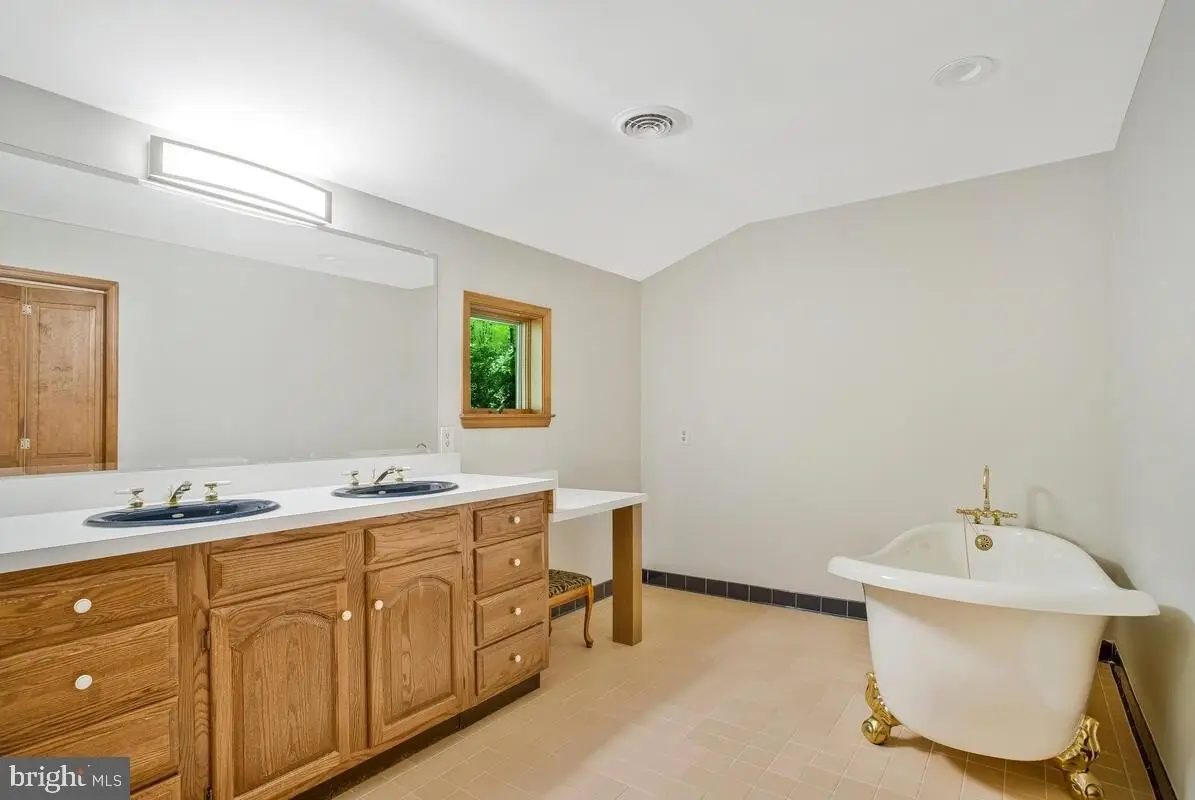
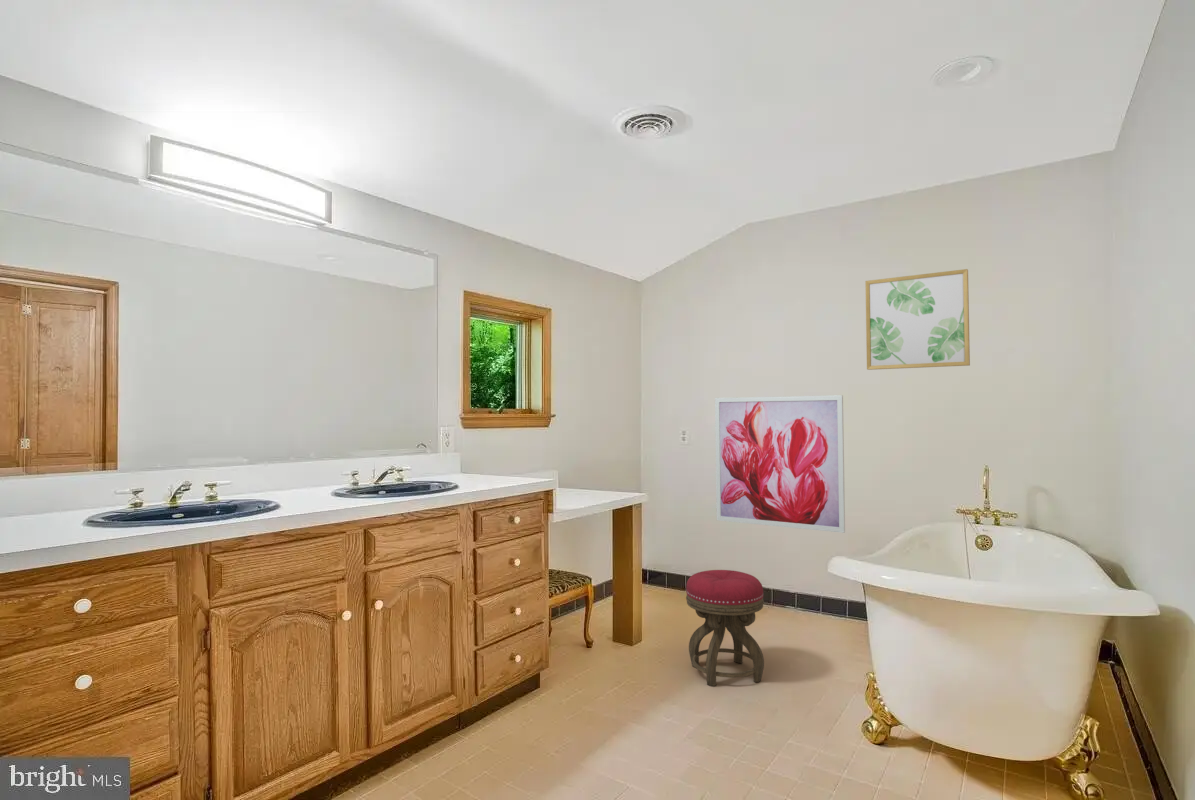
+ wall art (776, 461)
+ stool (724, 624)
+ wall art (915, 321)
